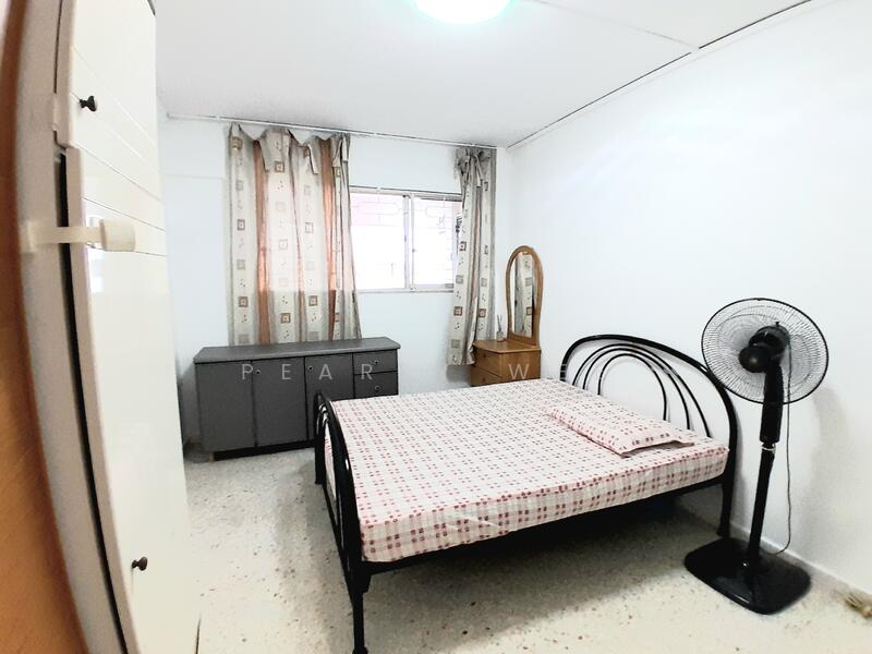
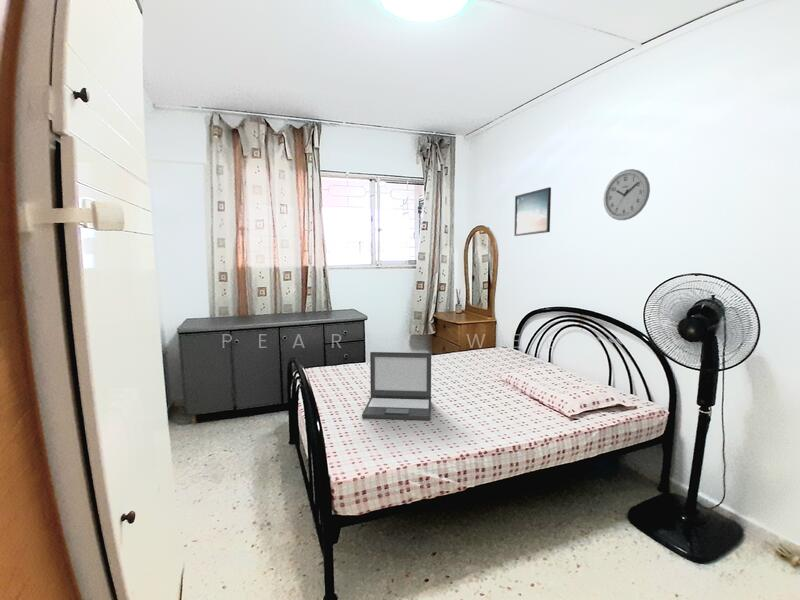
+ wall clock (624, 195)
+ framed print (531, 213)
+ laptop (398, 383)
